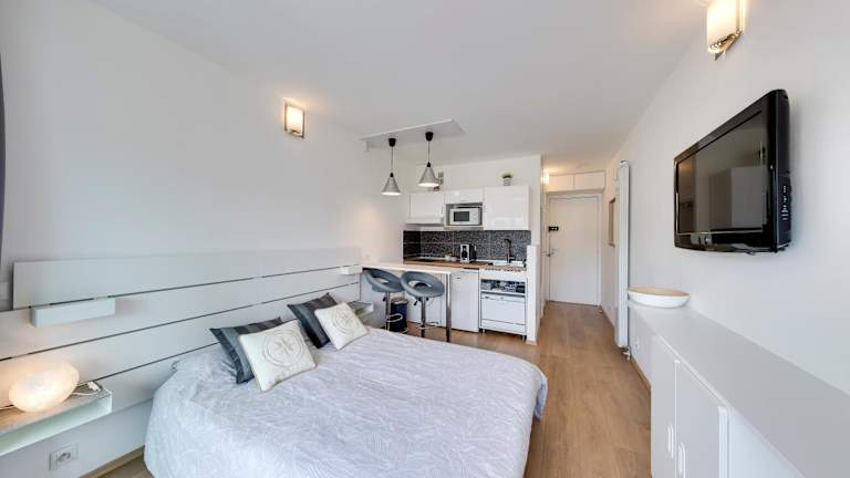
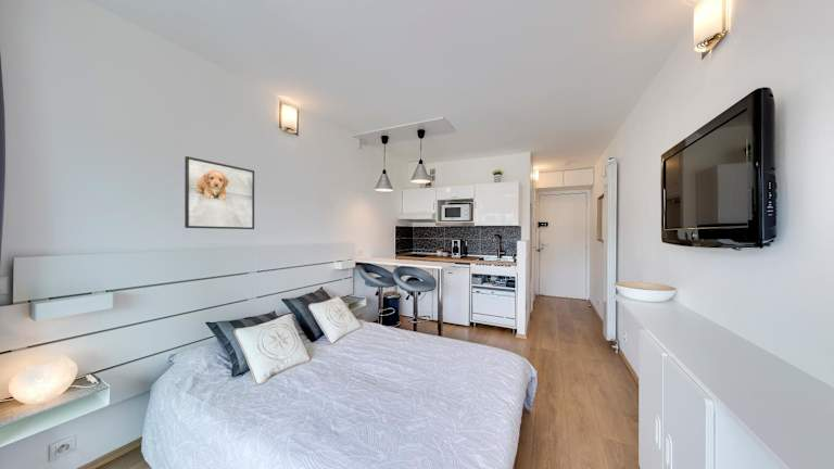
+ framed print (223, 195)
